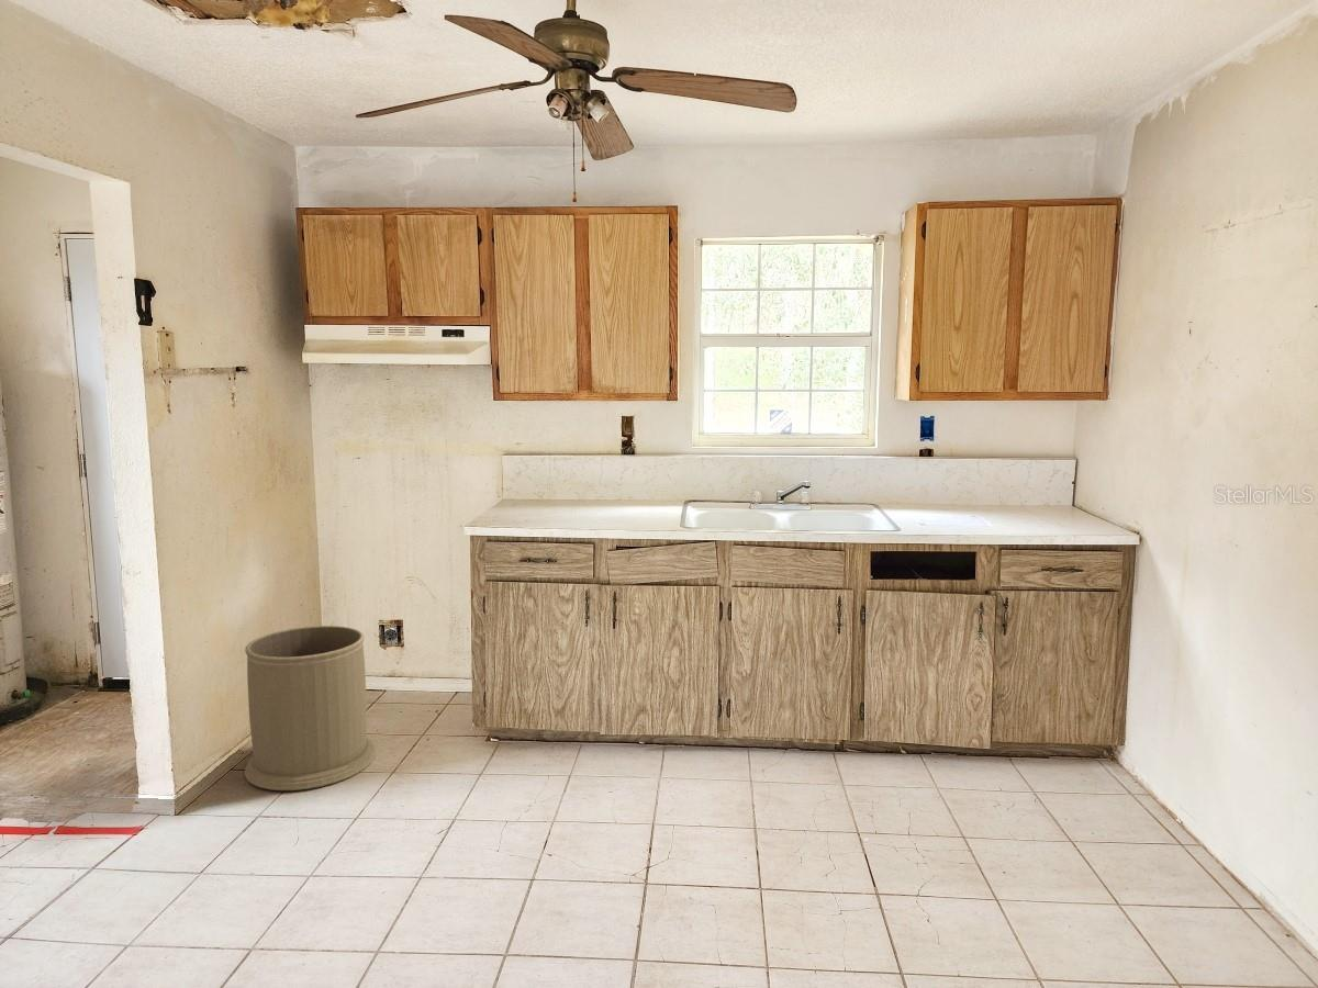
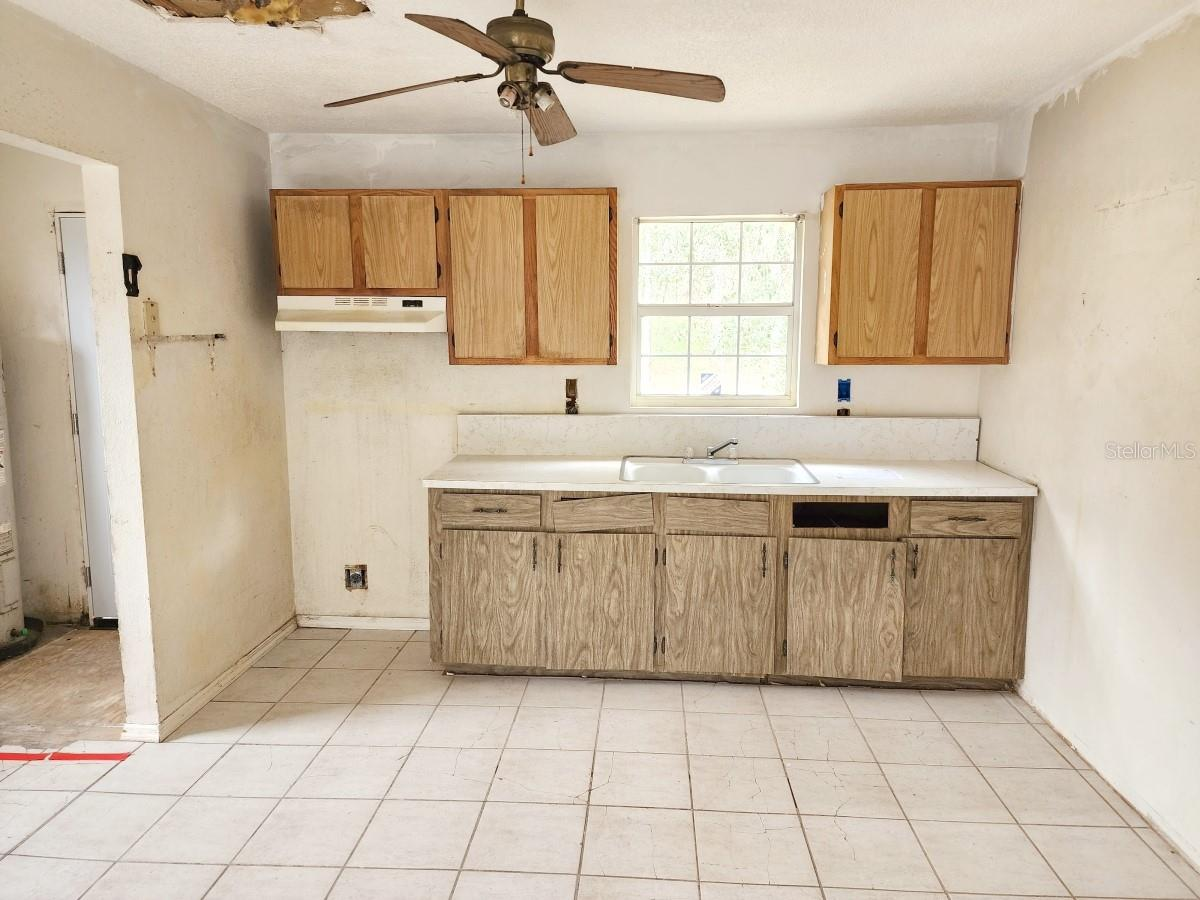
- trash can (309, 701)
